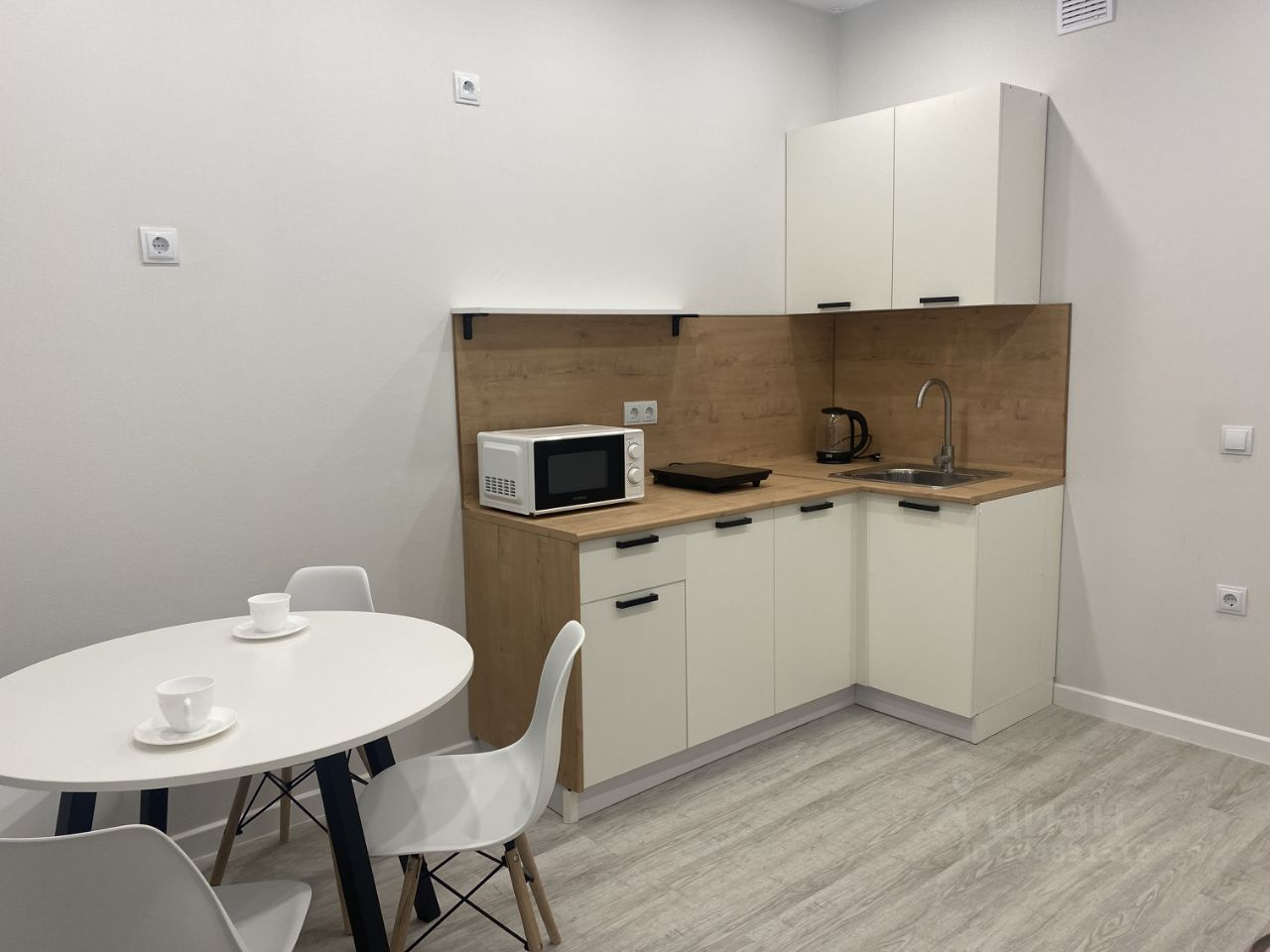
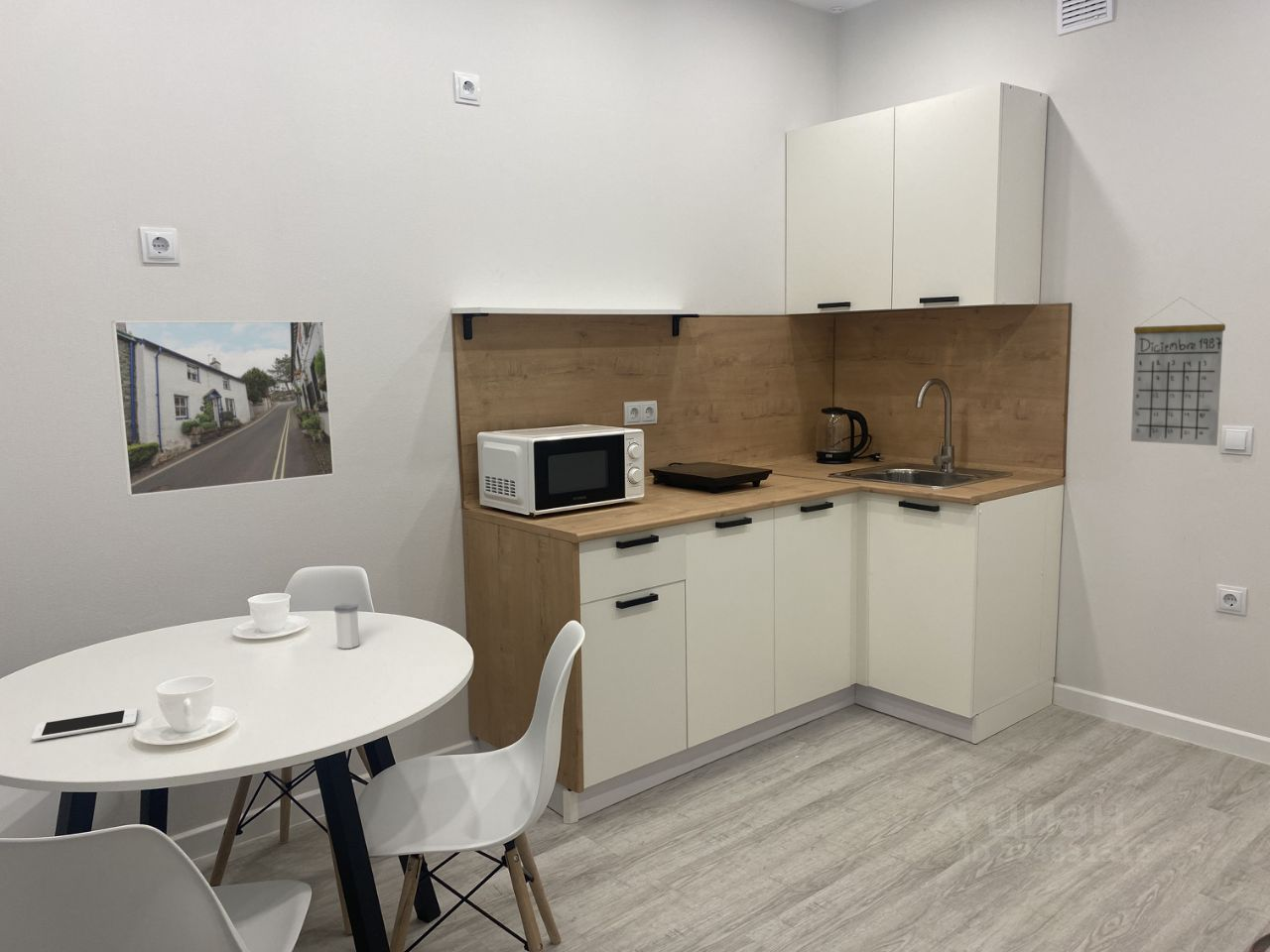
+ cell phone (86, 724)
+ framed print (230, 404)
+ calendar (1176, 371)
+ salt shaker (347, 625)
